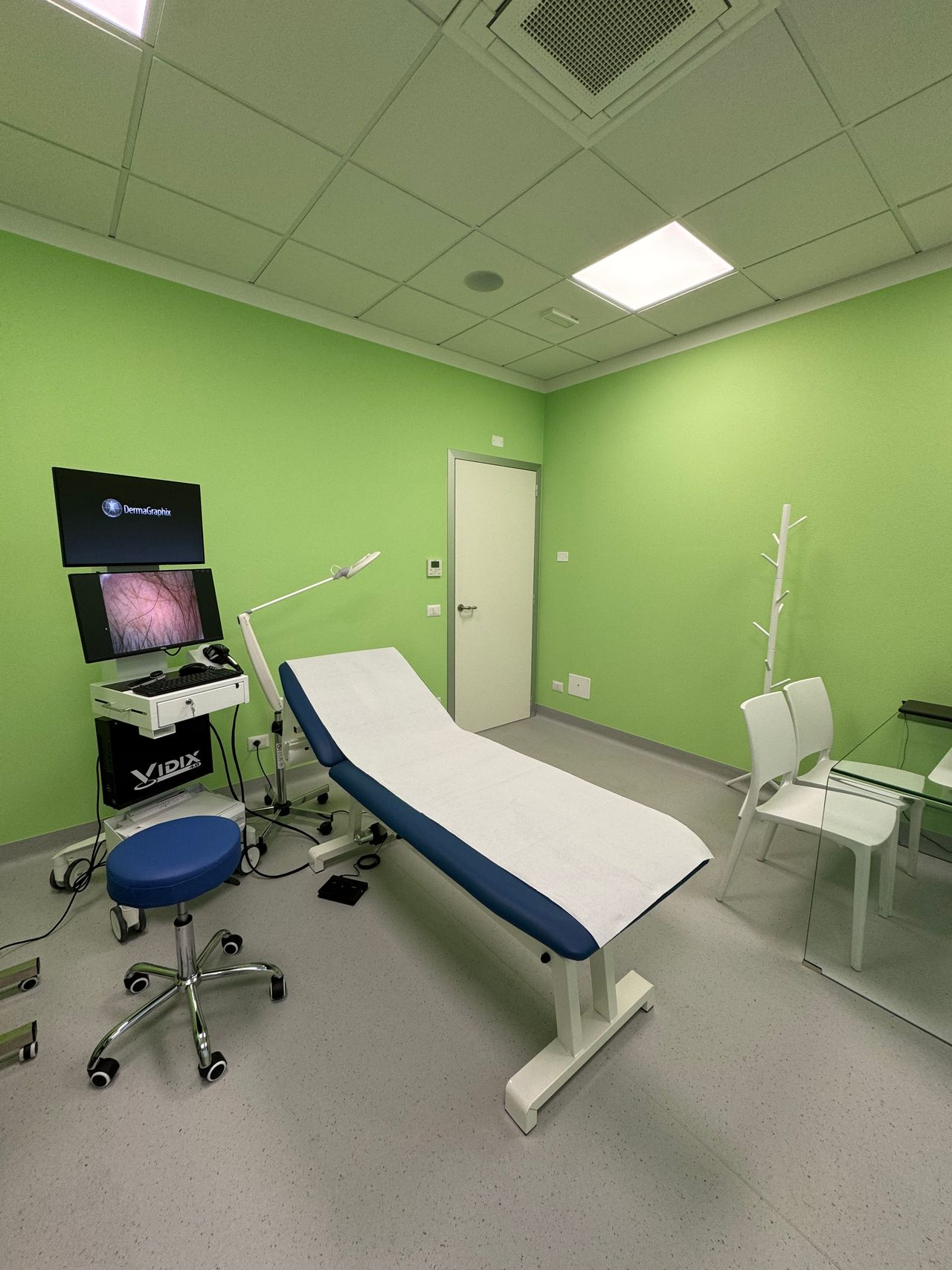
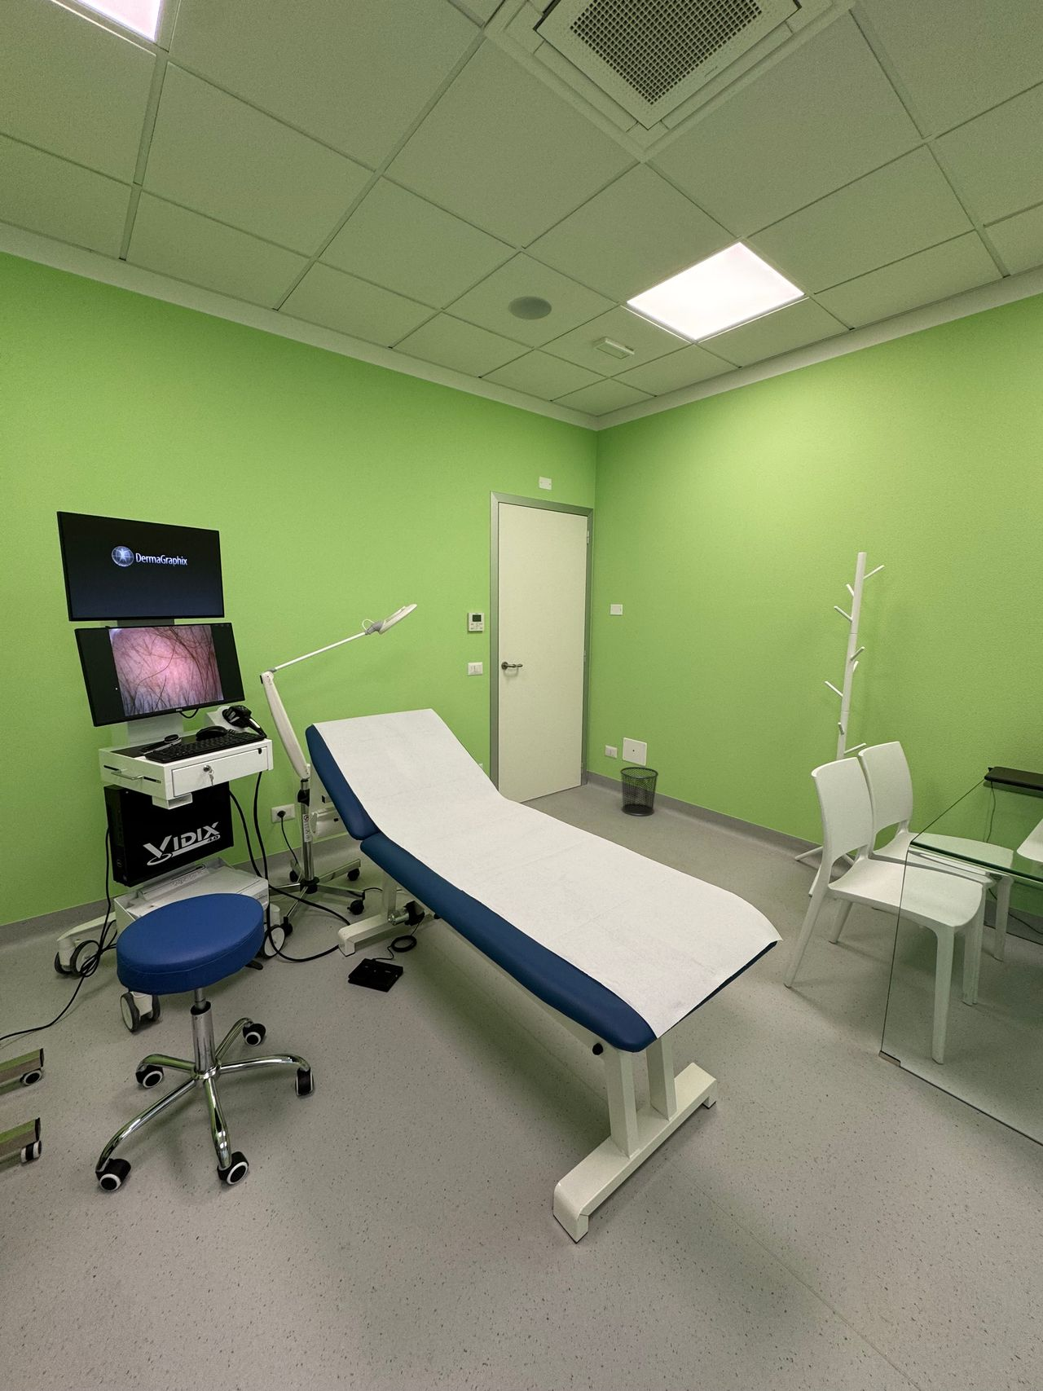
+ waste bin (638, 791)
